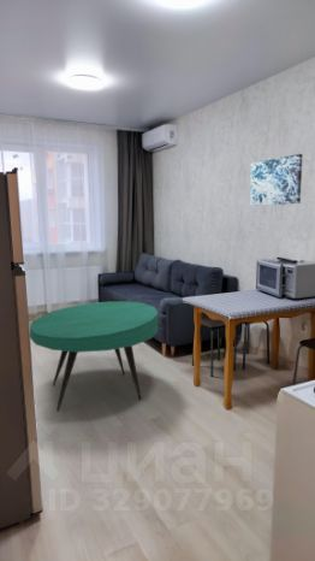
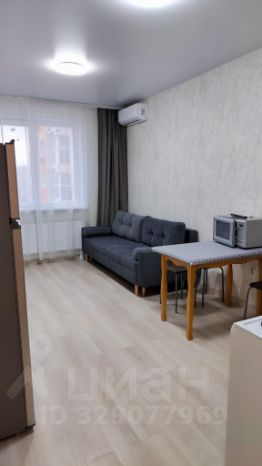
- coffee table (96, 350)
- wall art (274, 182)
